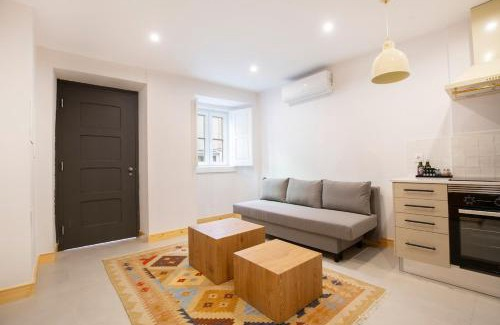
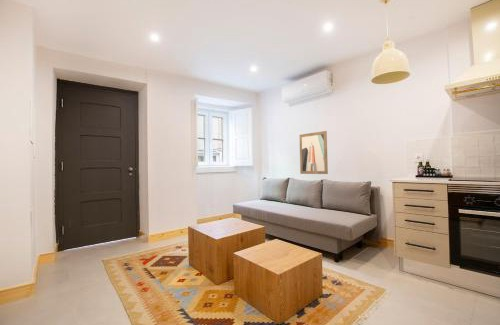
+ wall art (312, 153)
